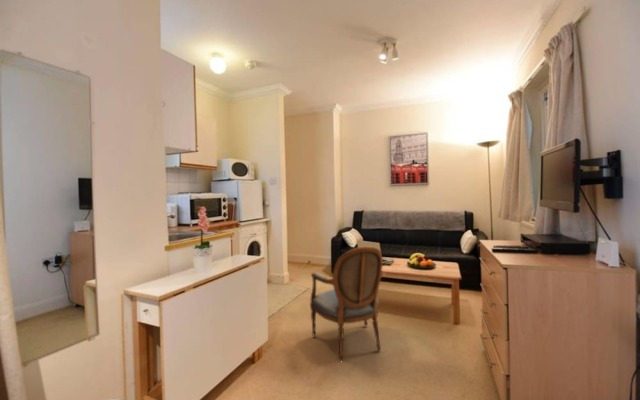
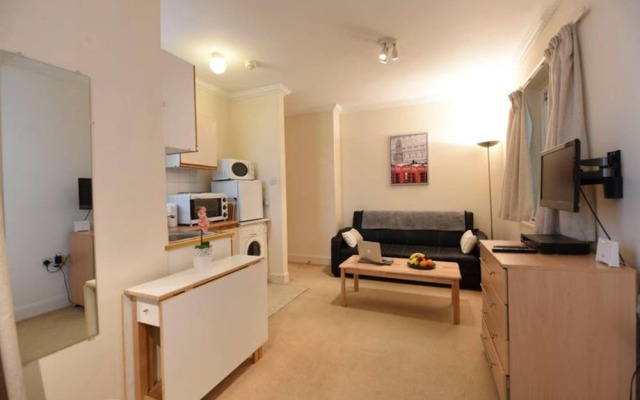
- armchair (349, 292)
